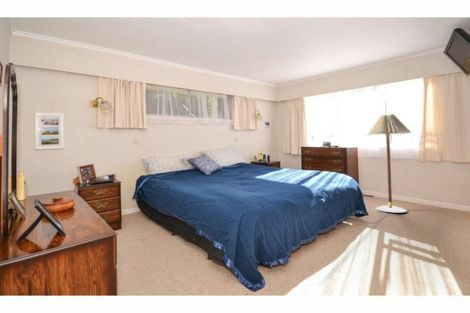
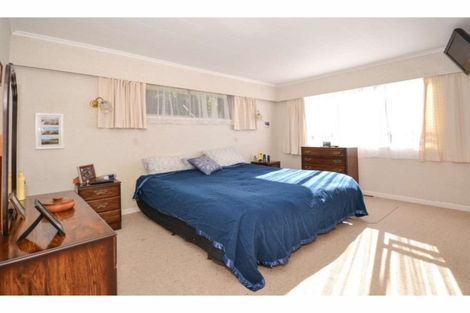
- floor lamp (388, 162)
